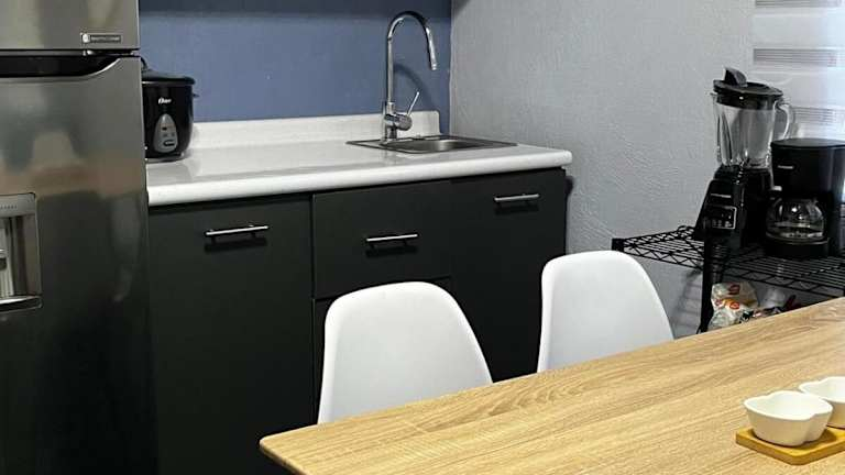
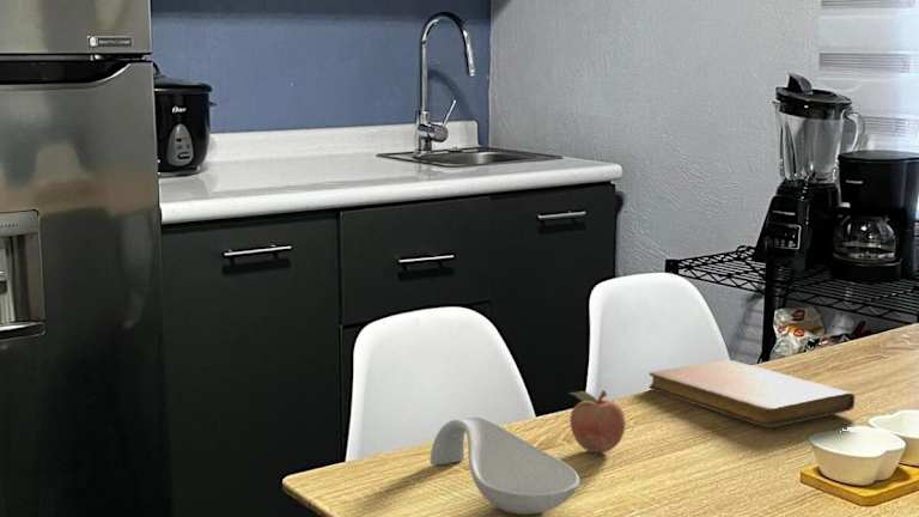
+ fruit (596, 419)
+ spoon rest (495, 461)
+ notebook (747, 390)
